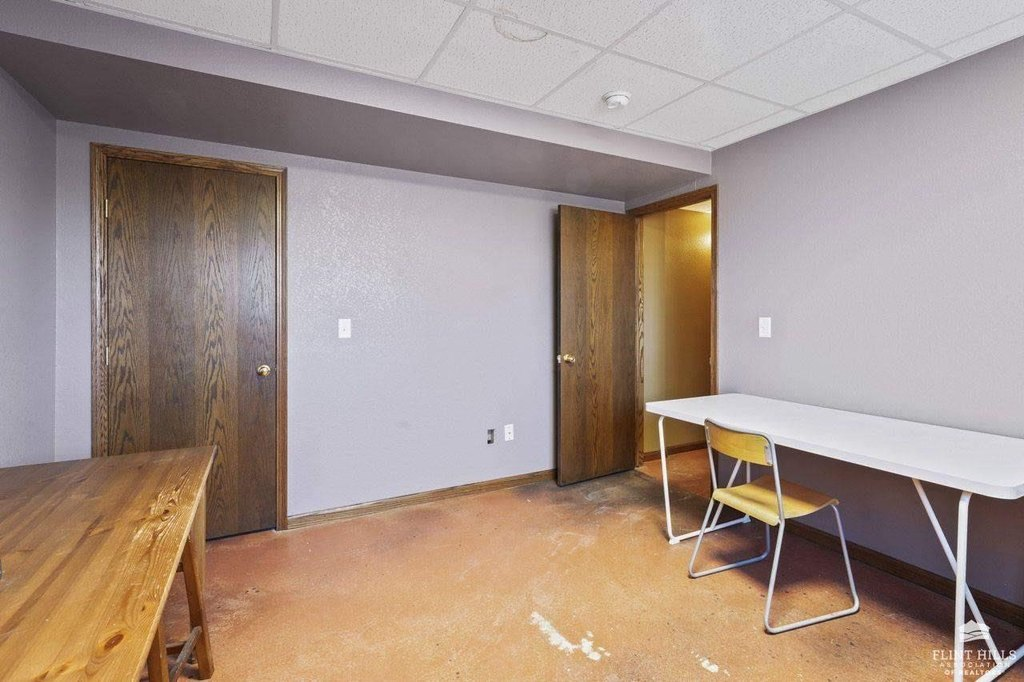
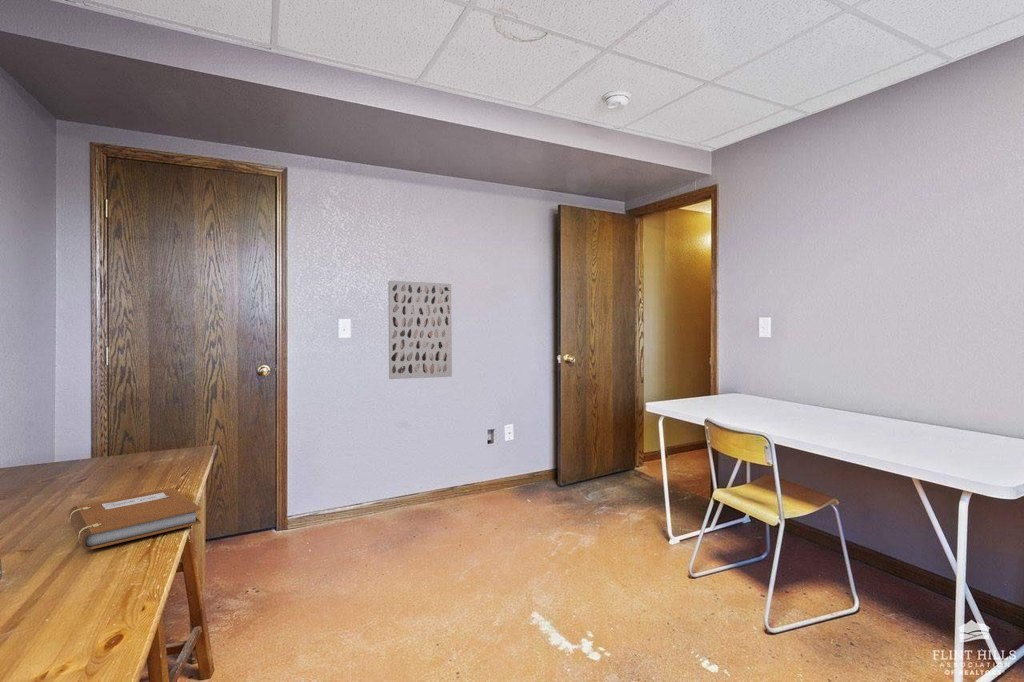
+ wall art (421, 330)
+ notebook (133, 514)
